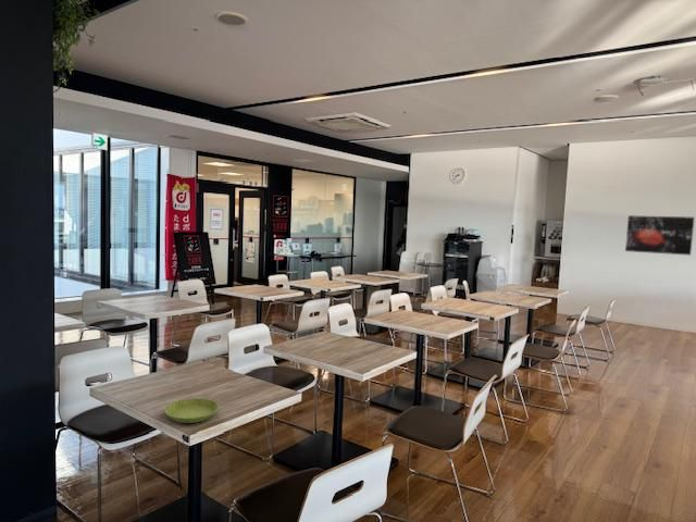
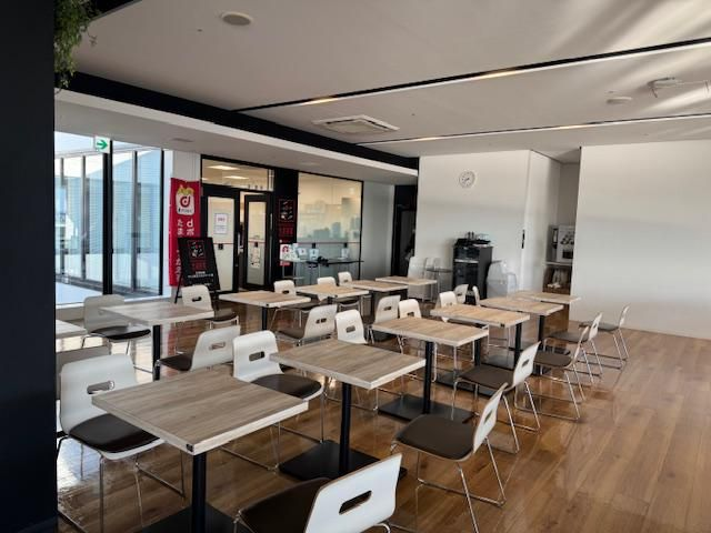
- wall art (658, 234)
- saucer (191, 411)
